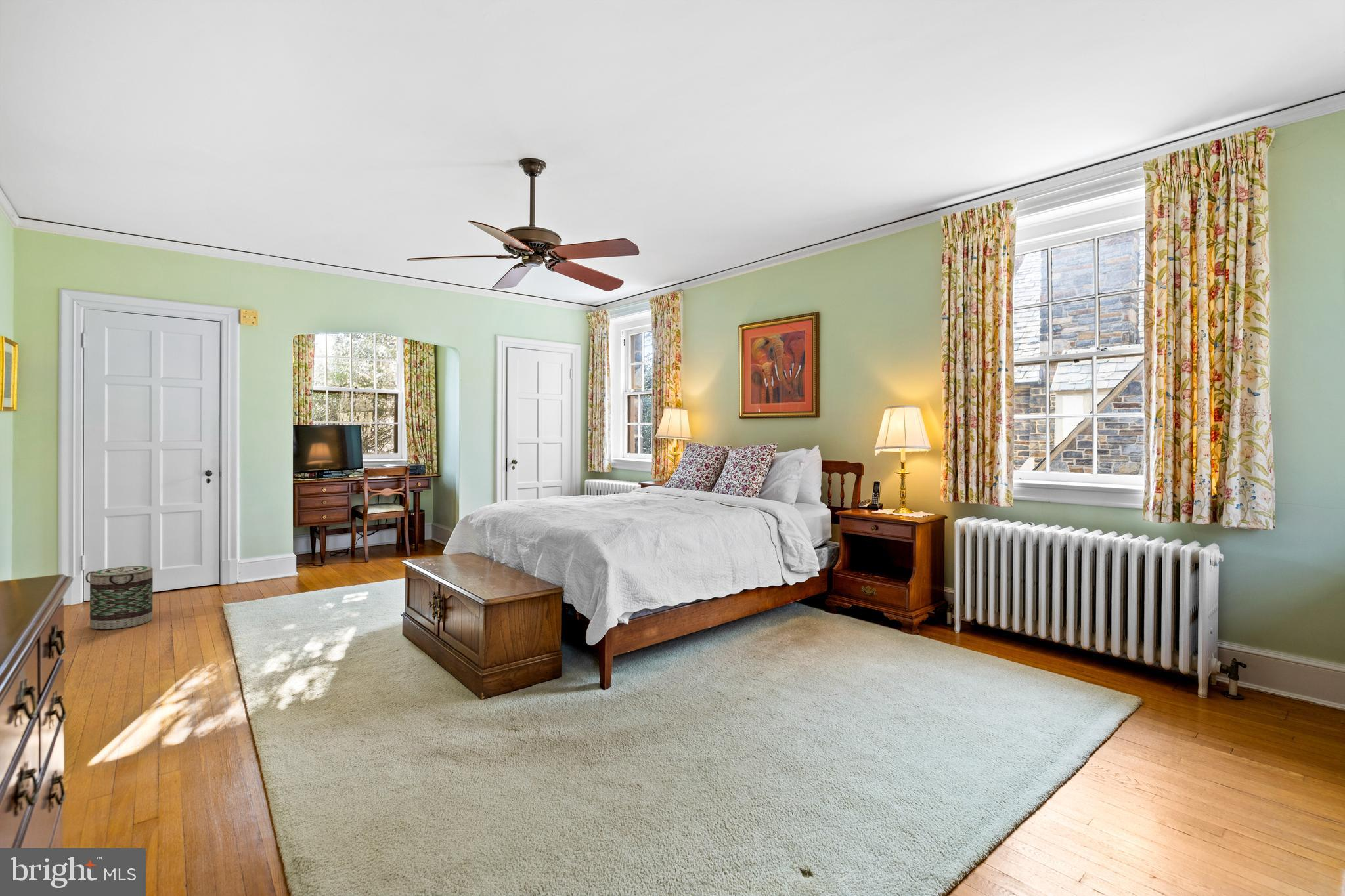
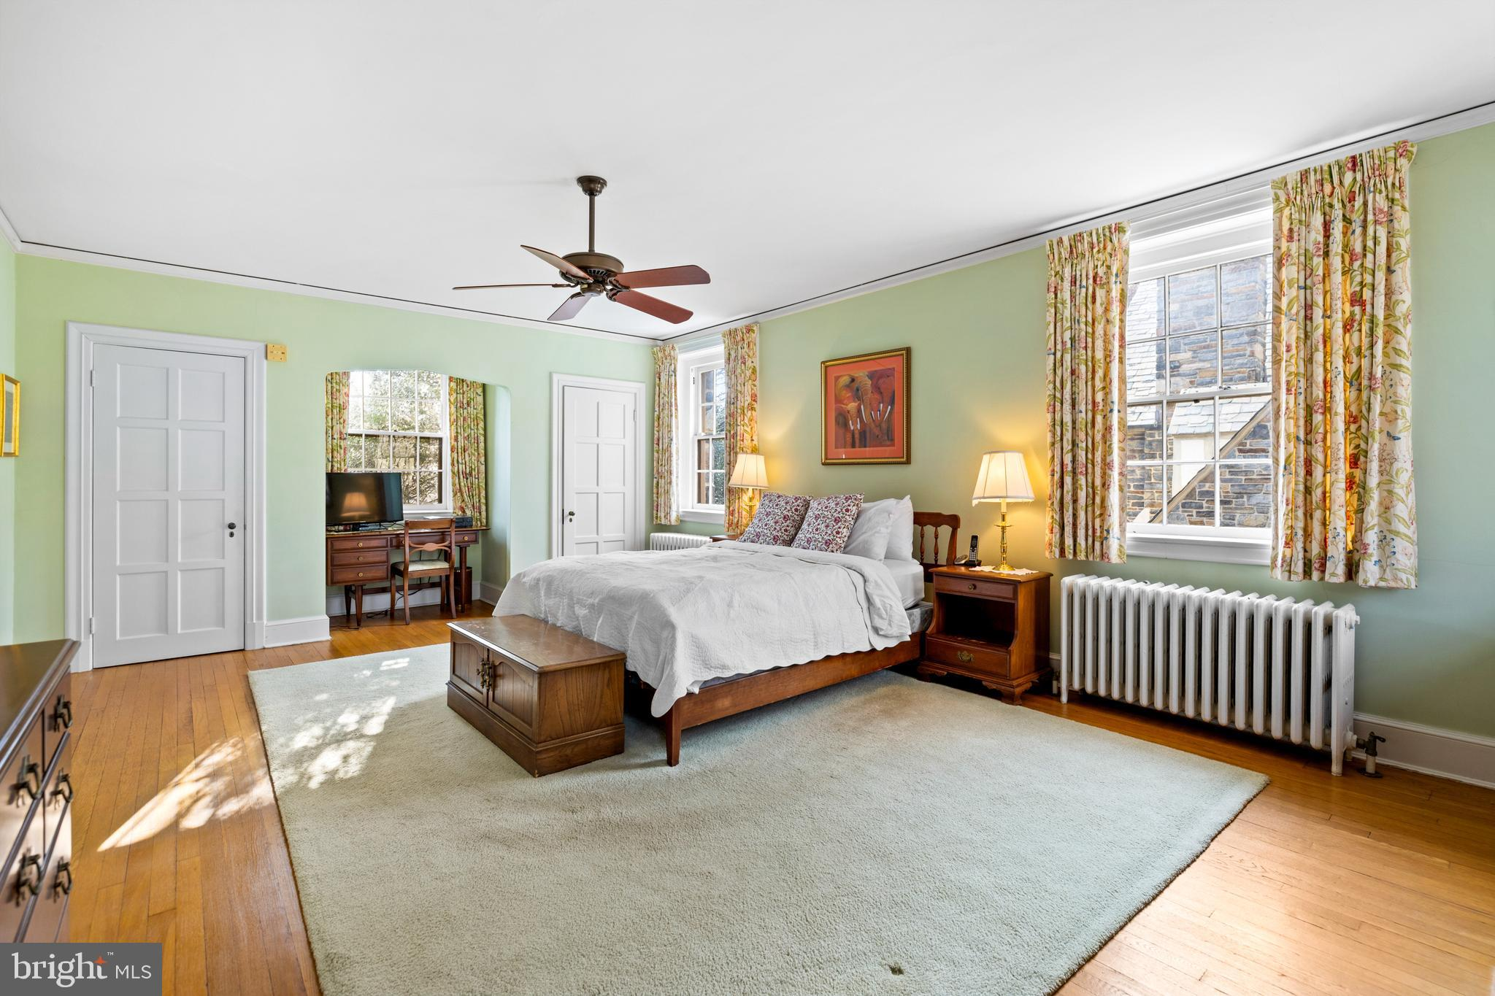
- basket (120, 595)
